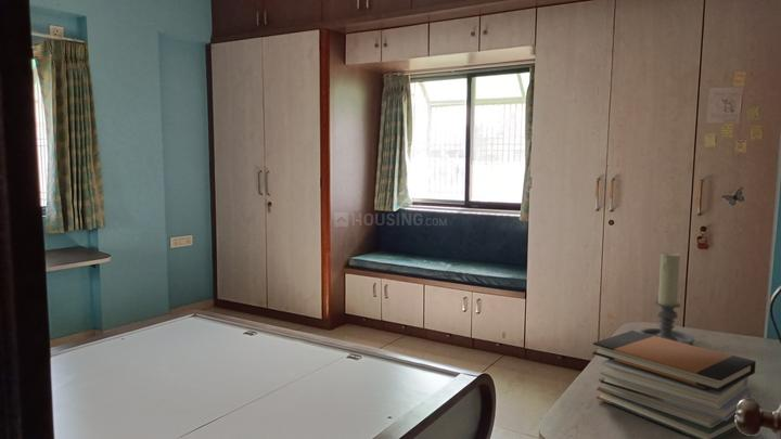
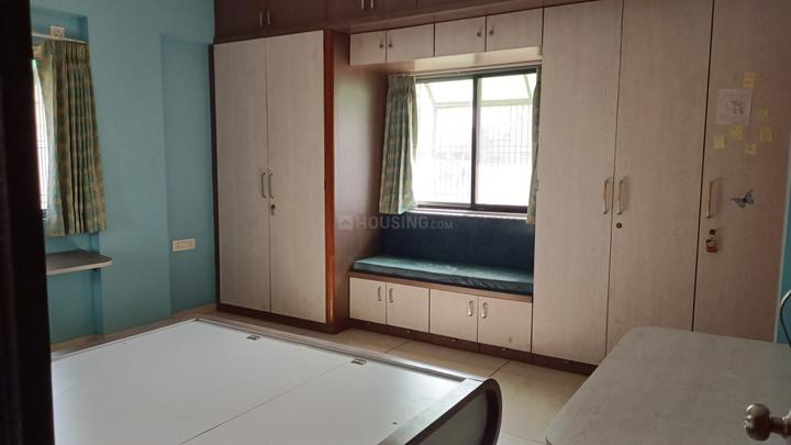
- book stack (670, 382)
- candle holder (665, 298)
